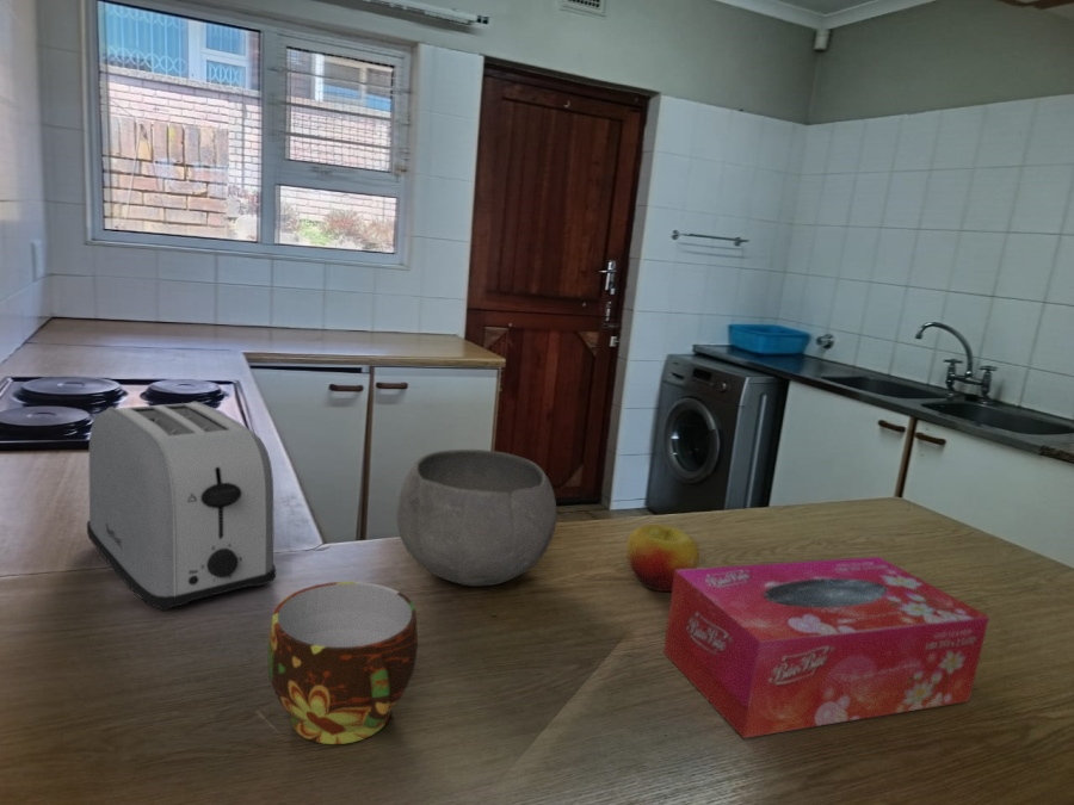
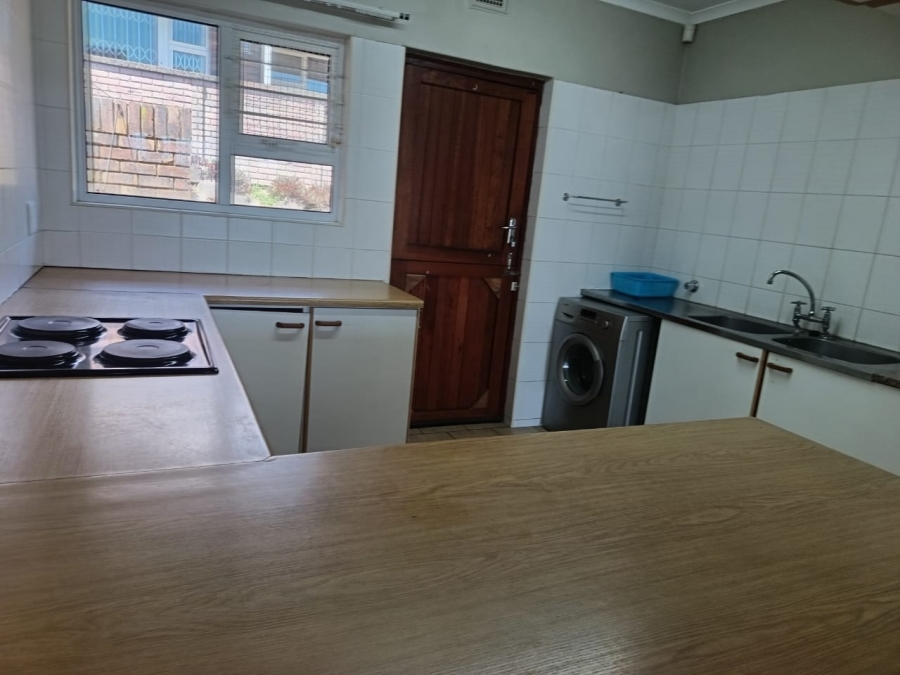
- apple (661, 557)
- toaster (179, 490)
- bowl (476, 521)
- cup (350, 667)
- tissue box (820, 634)
